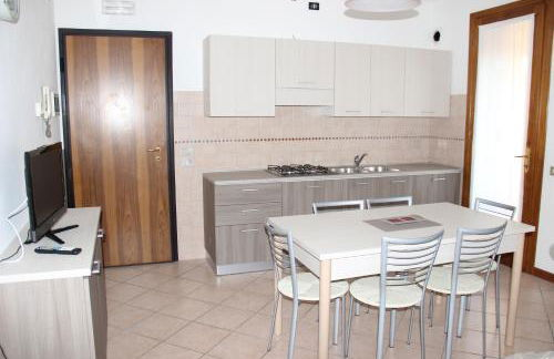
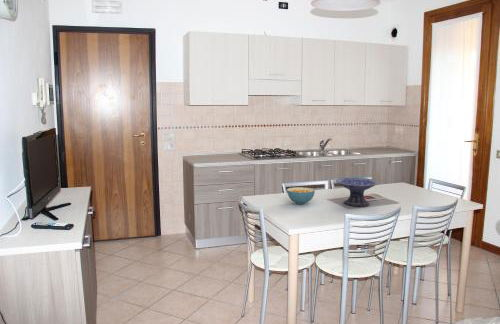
+ decorative bowl (356, 192)
+ cereal bowl (300, 196)
